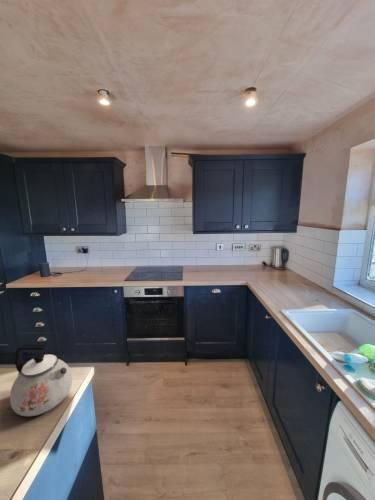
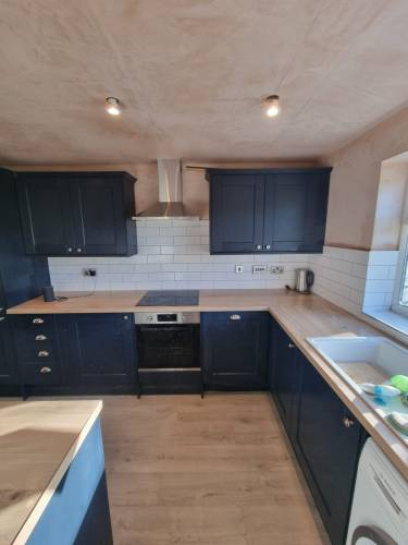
- kettle (41, 372)
